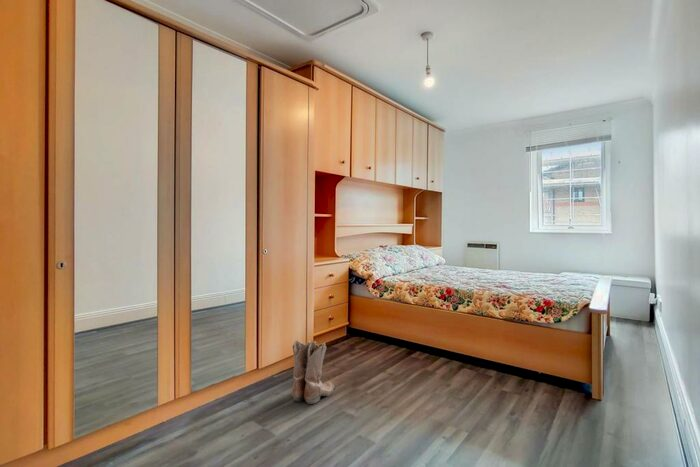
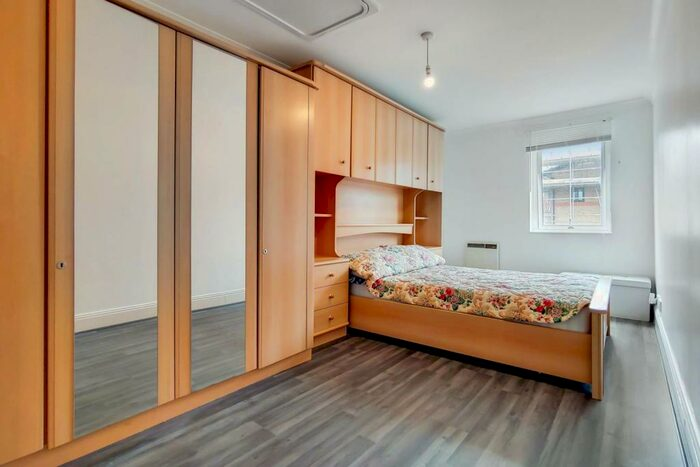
- boots (313, 365)
